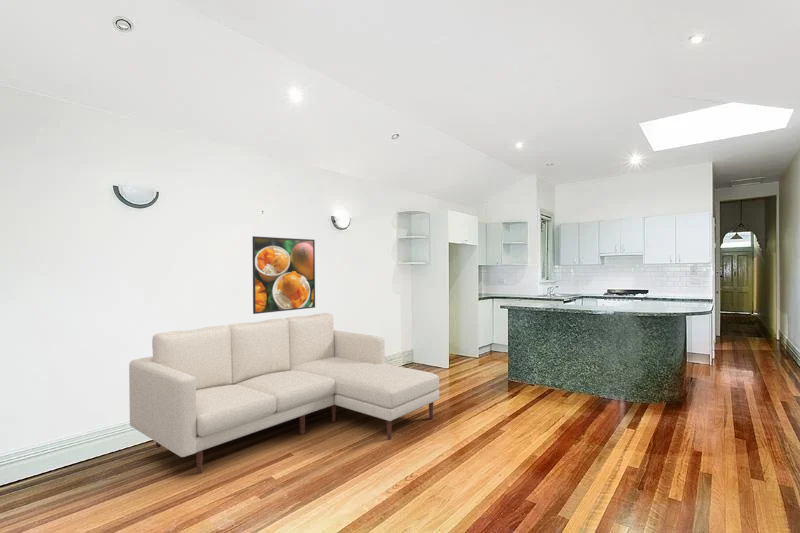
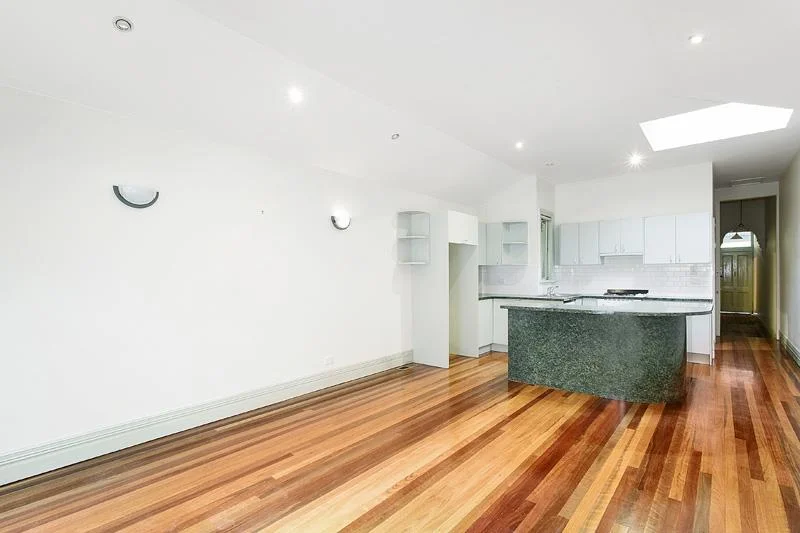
- sofa (296, 379)
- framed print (285, 274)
